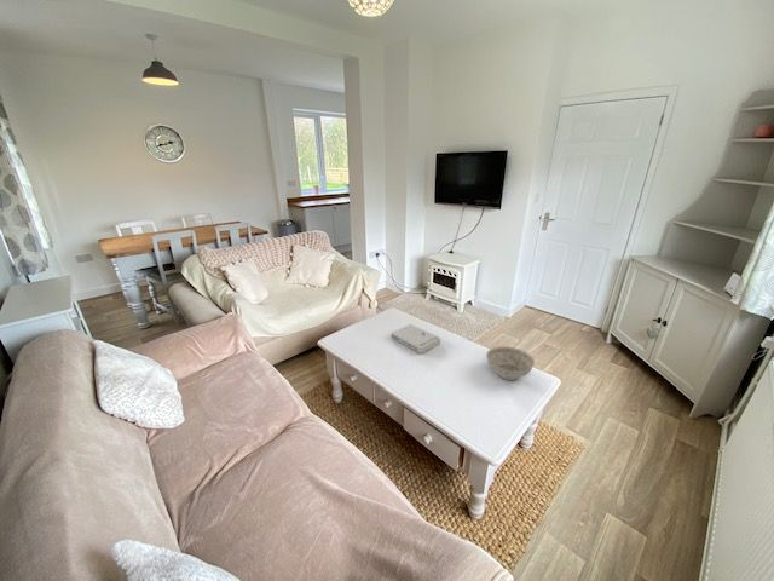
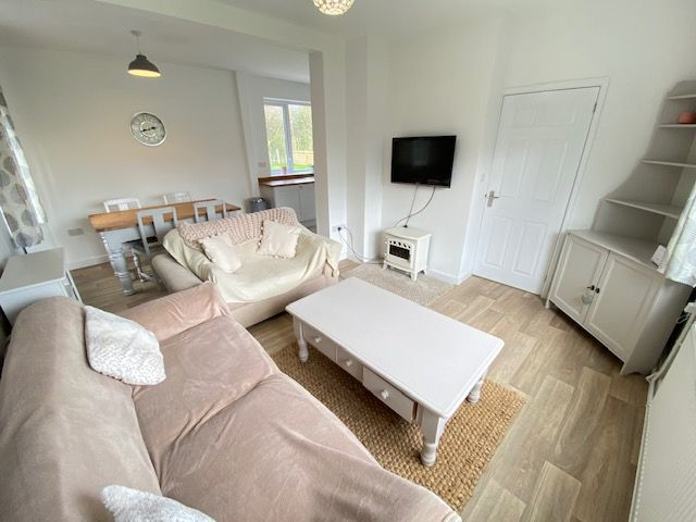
- decorative bowl (508, 366)
- book (415, 338)
